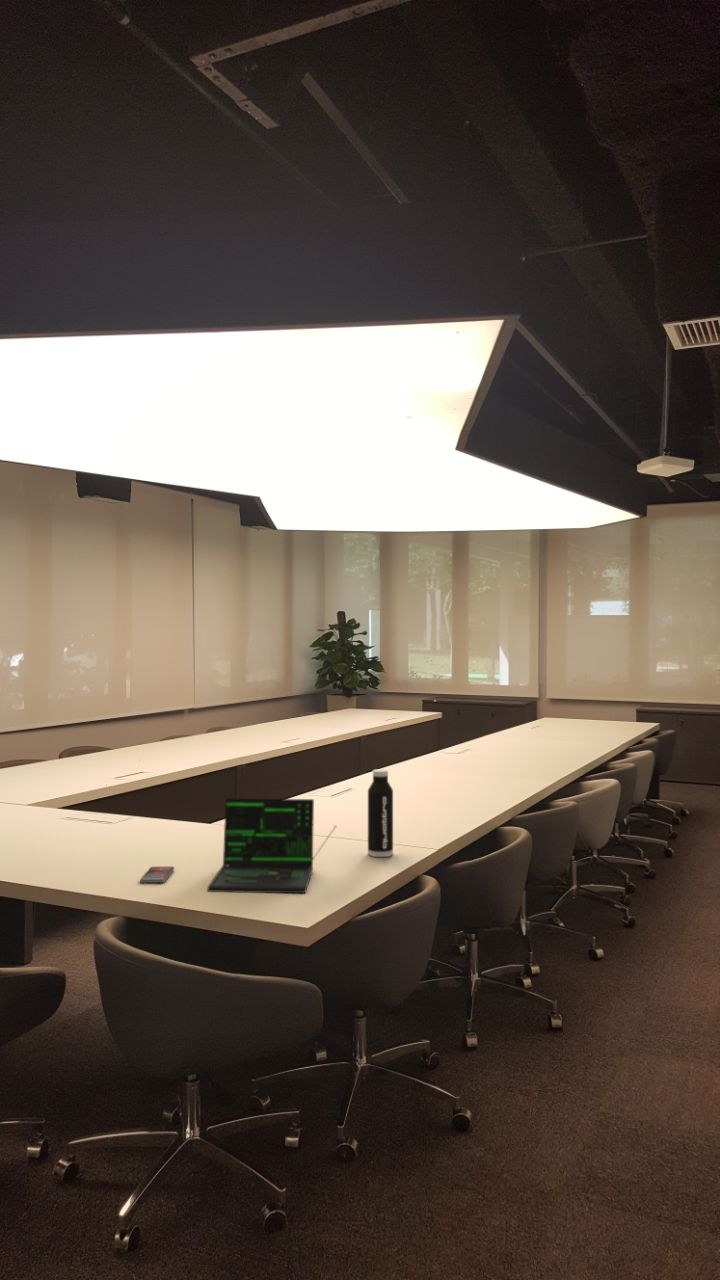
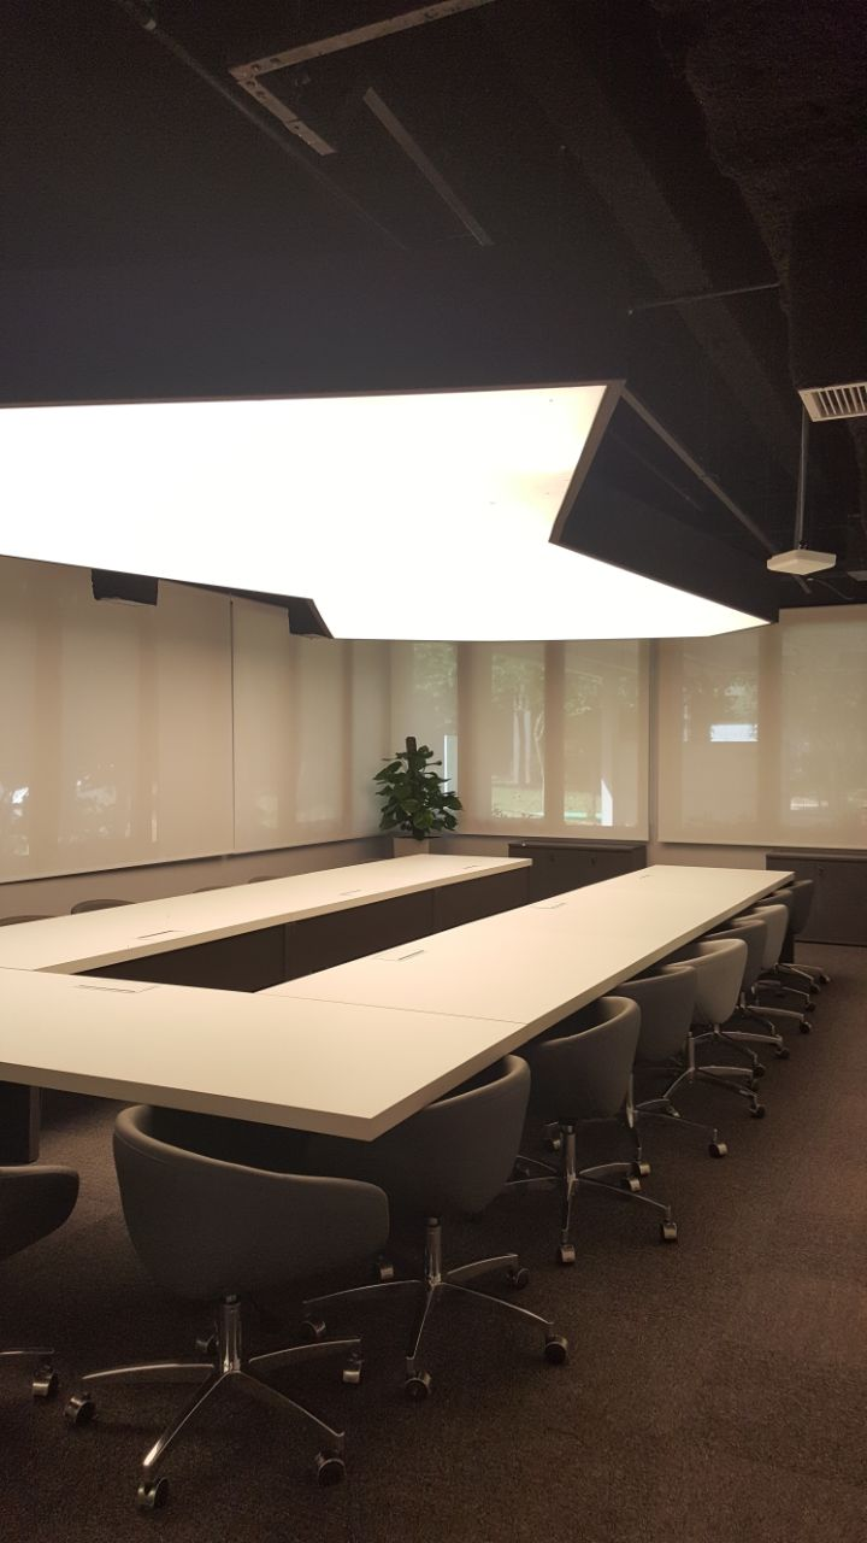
- water bottle (380, 812)
- laptop (275, 843)
- smartphone (157, 874)
